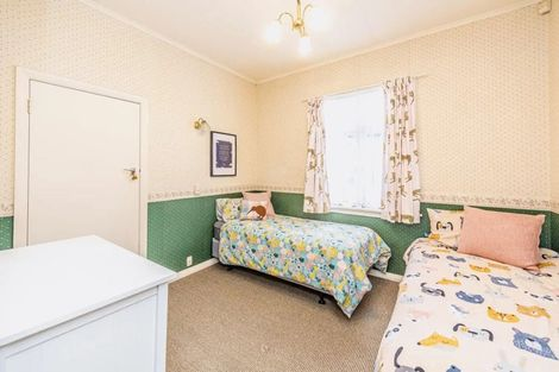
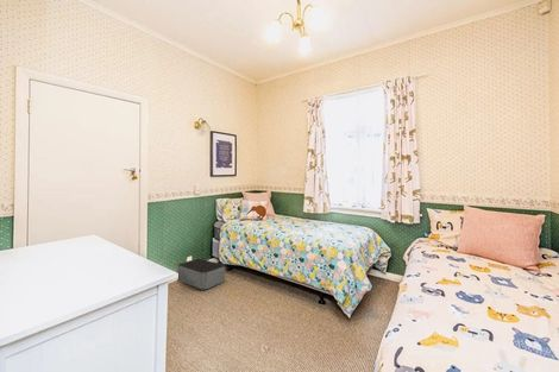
+ storage bin (201, 272)
